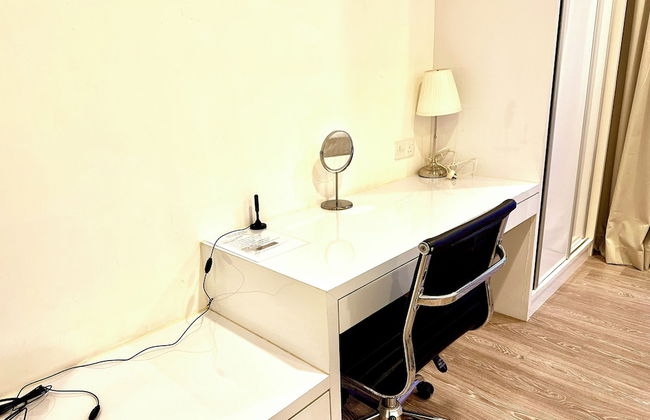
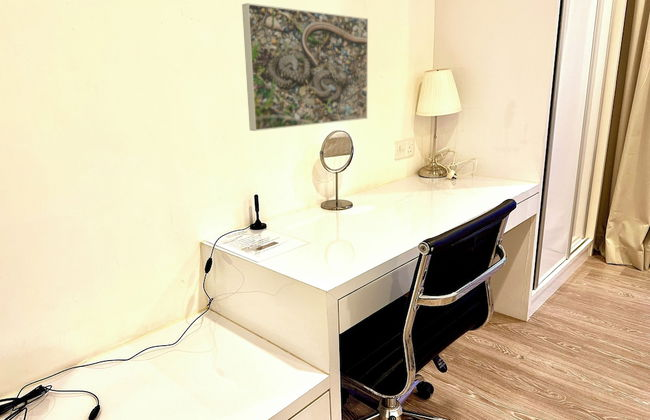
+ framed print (313, 69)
